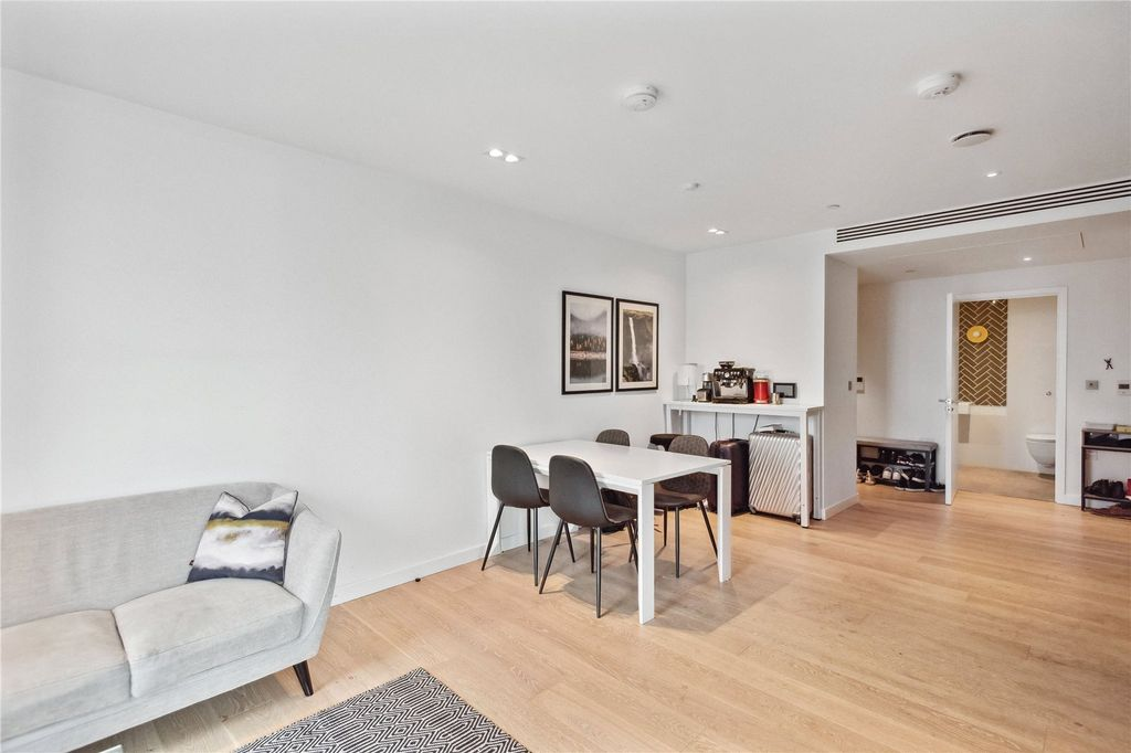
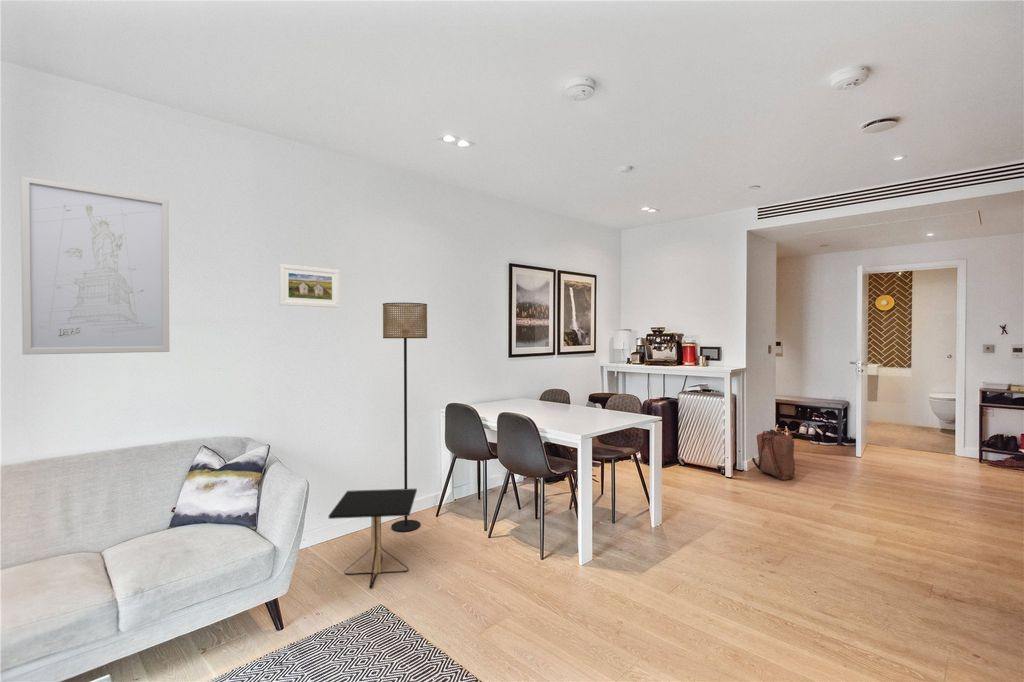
+ backpack (774, 453)
+ floor lamp (405, 415)
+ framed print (310, 286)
+ side table (376, 536)
+ wall art (100, 271)
